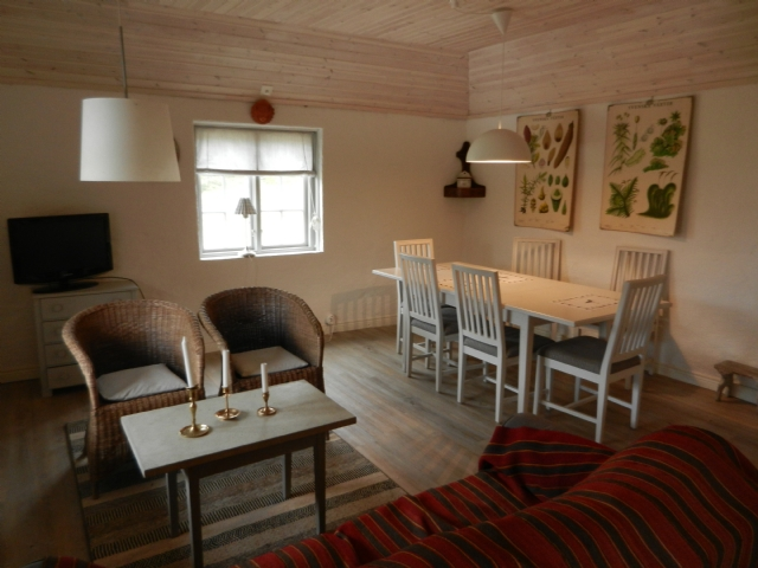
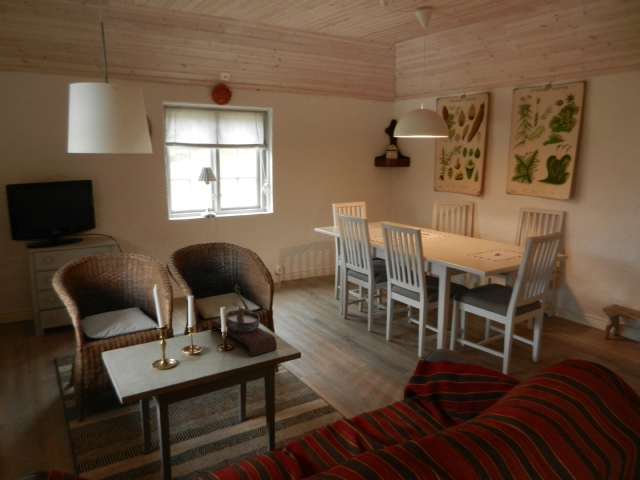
+ bonsai tree (242, 310)
